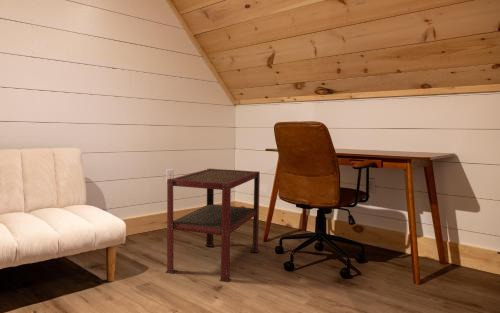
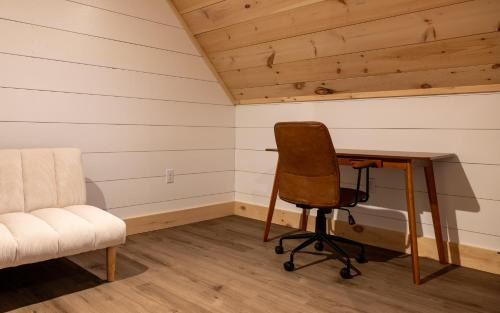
- side table (216, 218)
